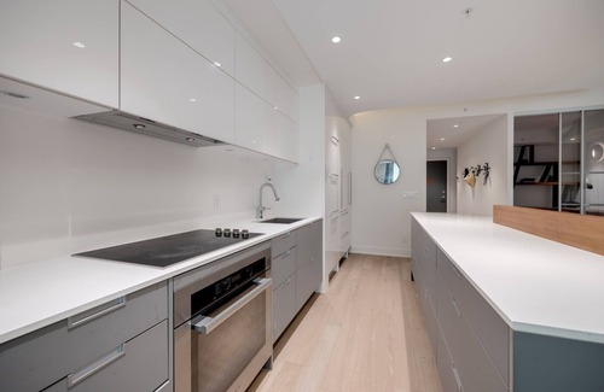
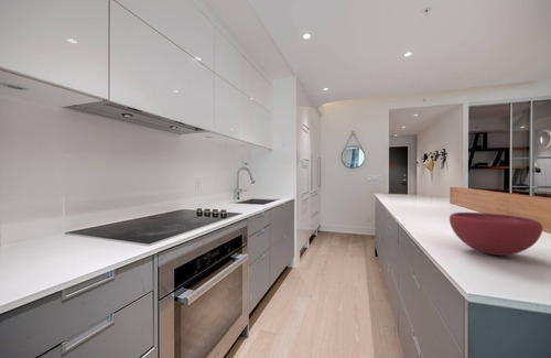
+ bowl (490, 235)
